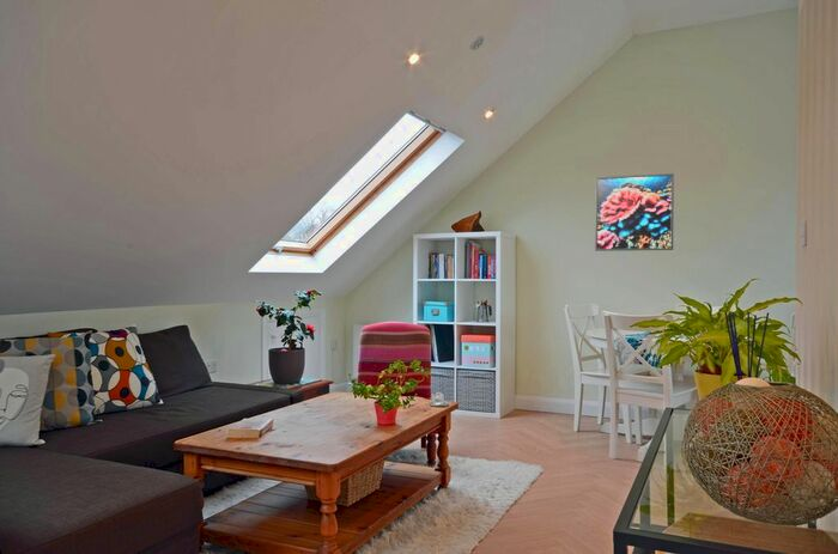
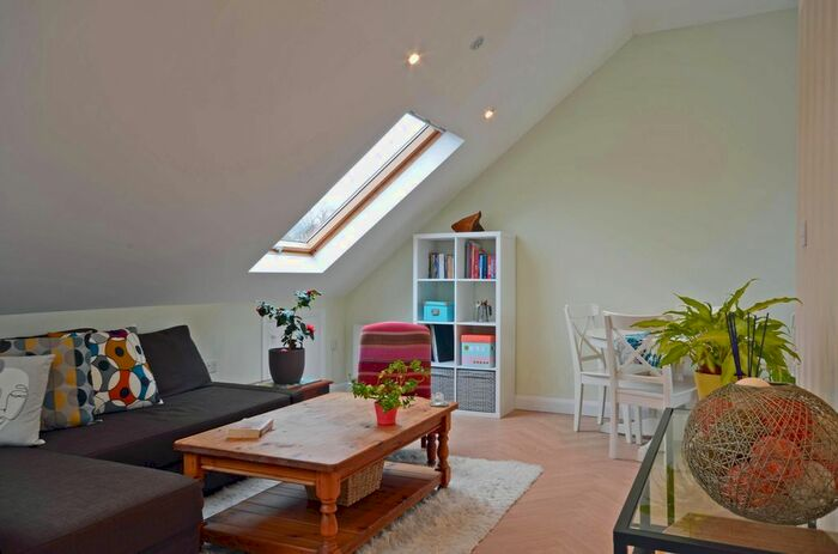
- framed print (633, 213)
